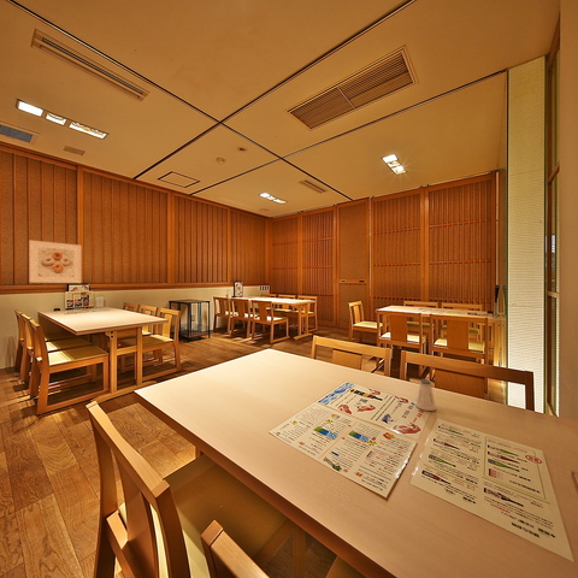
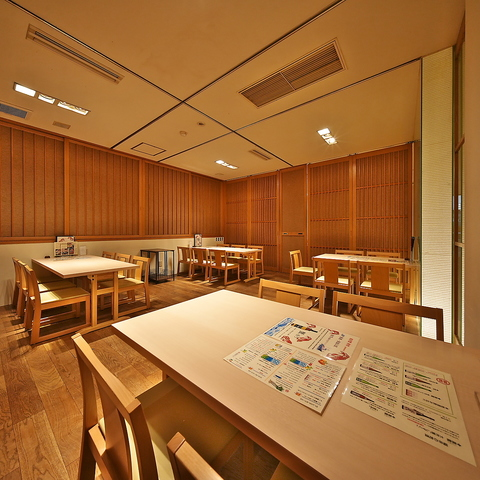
- saltshaker (425, 394)
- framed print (57, 263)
